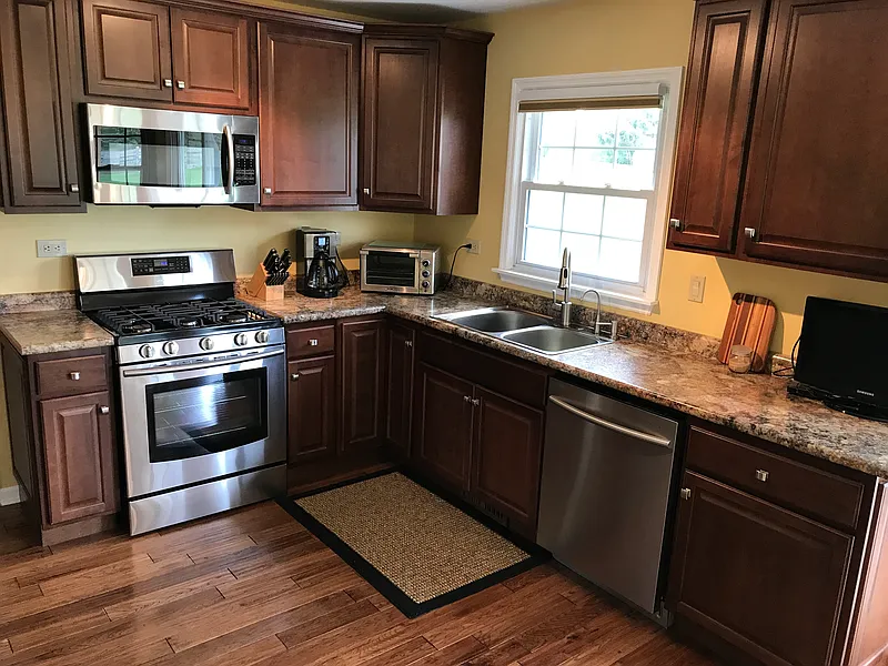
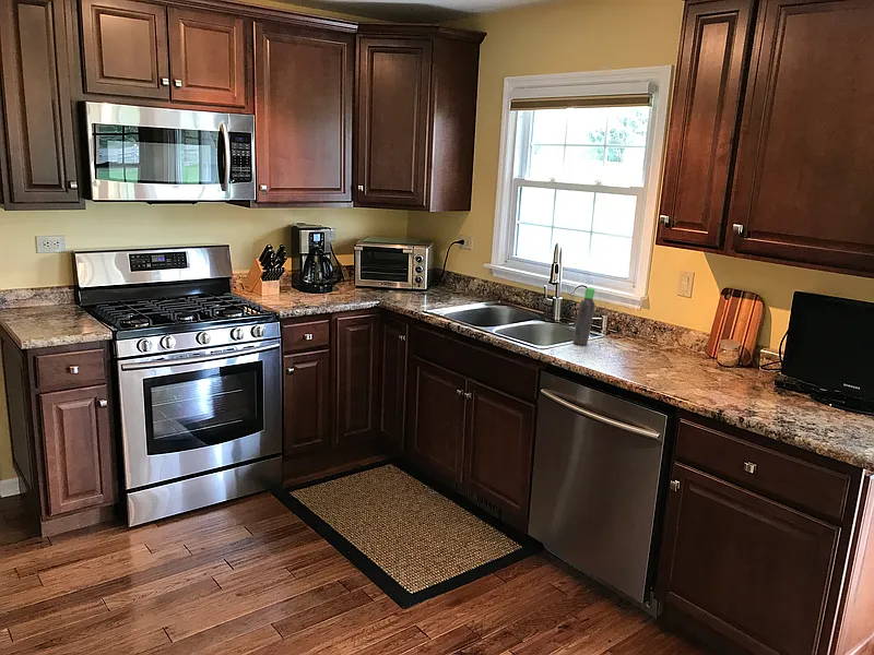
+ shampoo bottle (583, 315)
